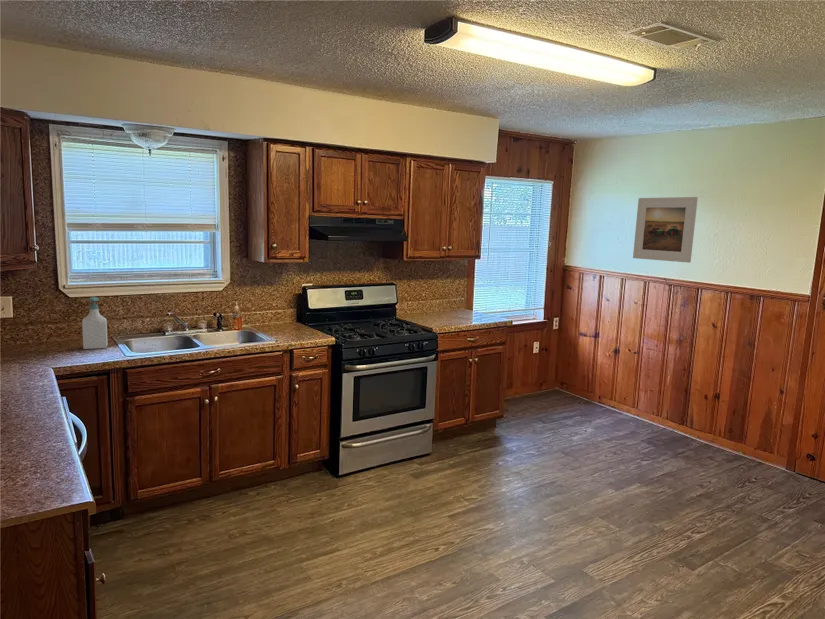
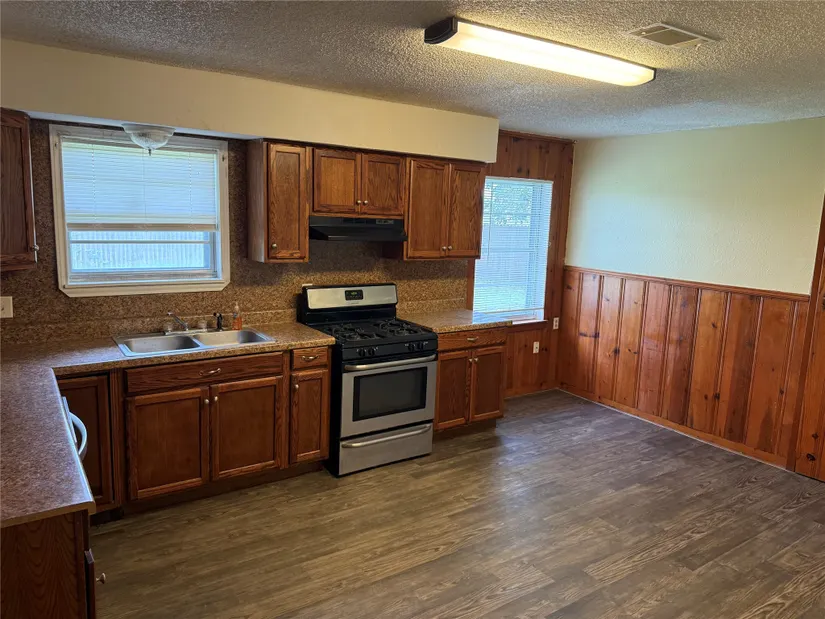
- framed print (663, 229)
- soap bottle (94, 322)
